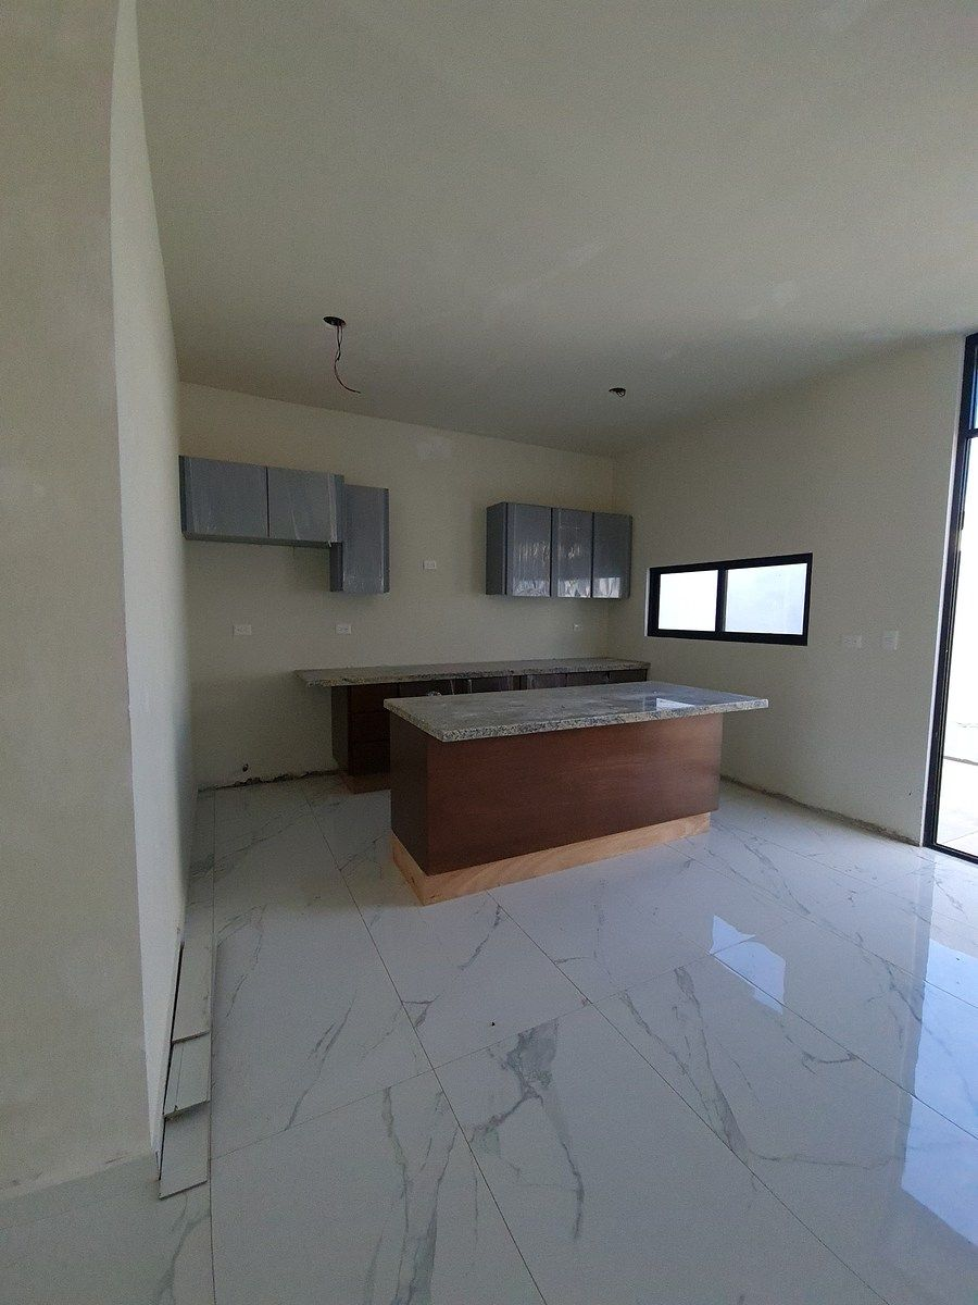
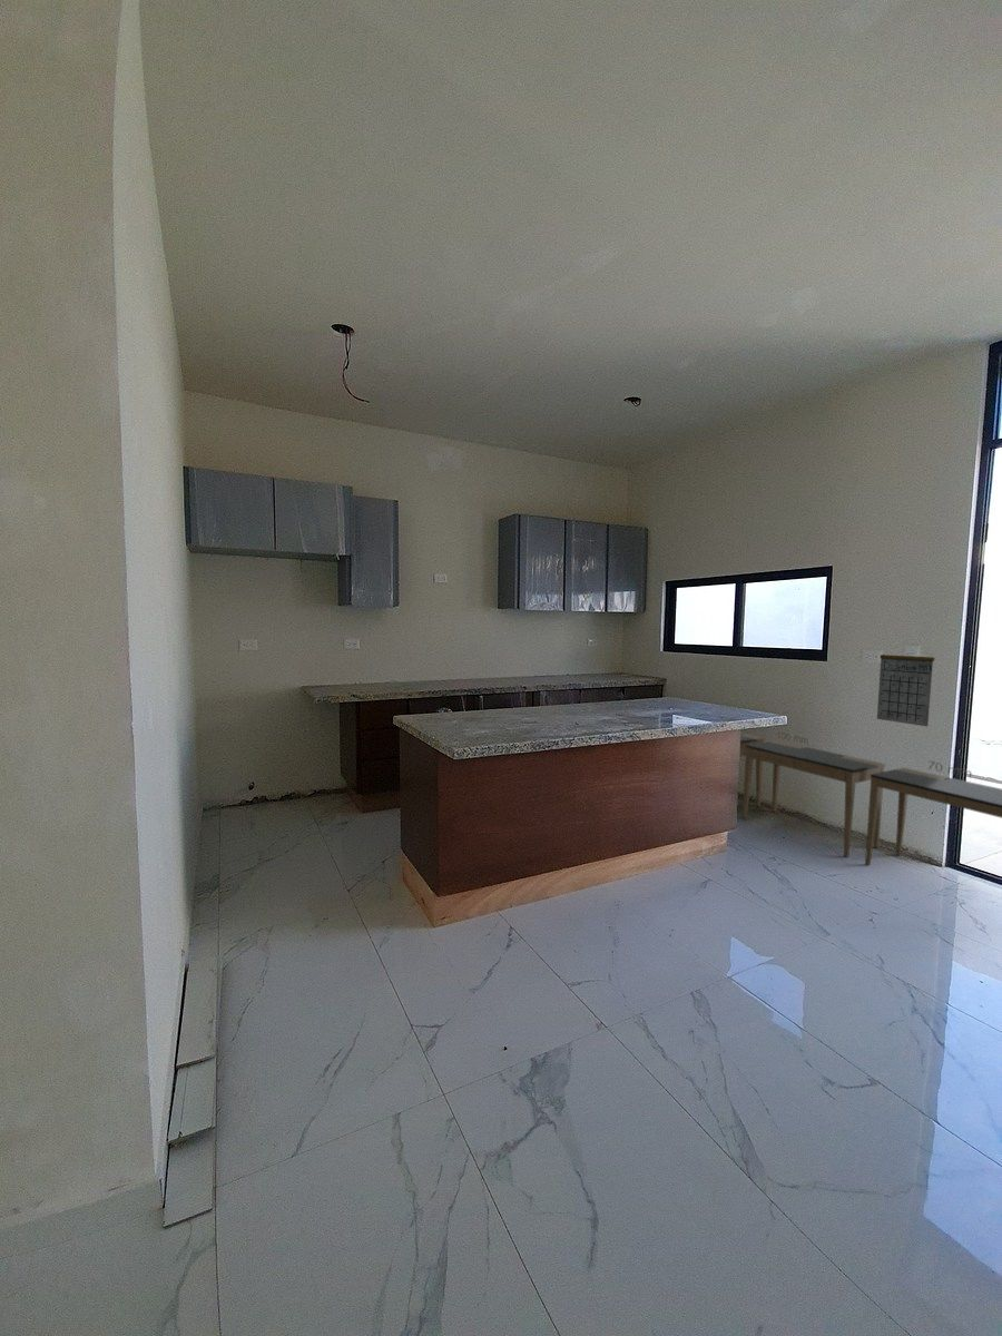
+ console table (809, 773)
+ calendar (904, 681)
